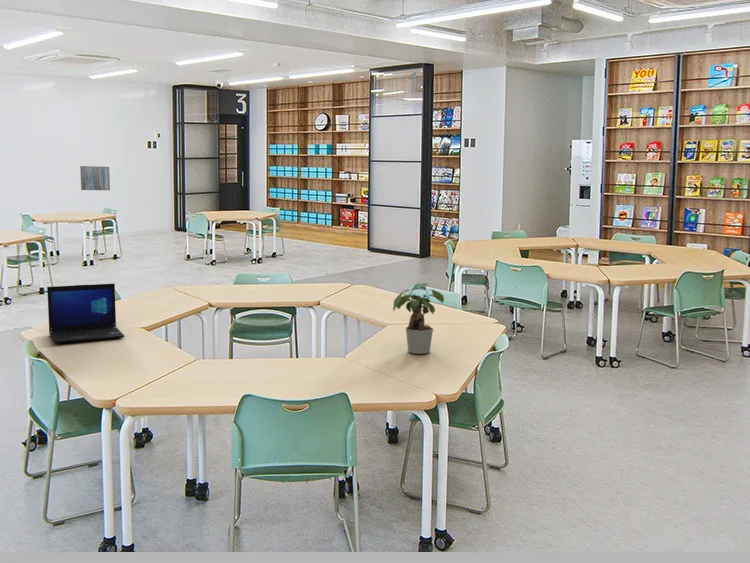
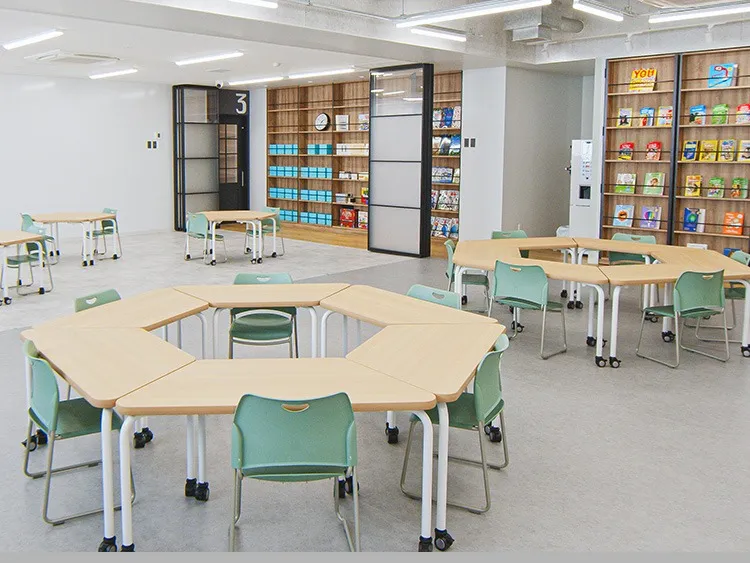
- potted plant (417, 316)
- laptop (85, 312)
- wall art (95, 178)
